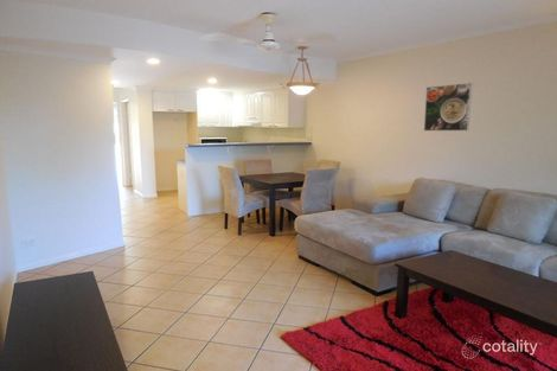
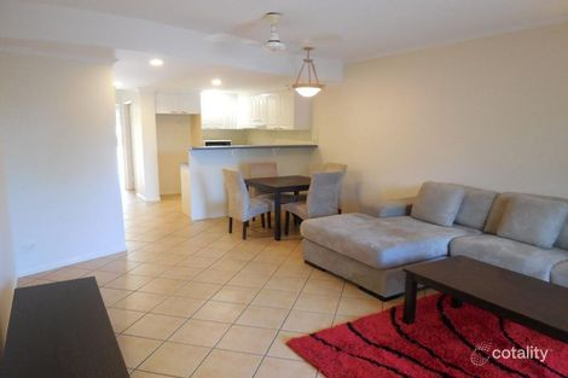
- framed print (447, 108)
